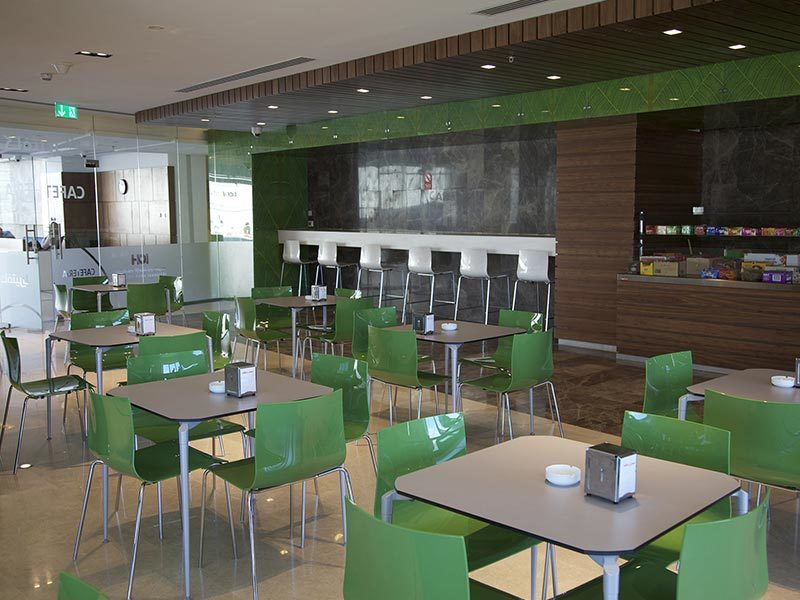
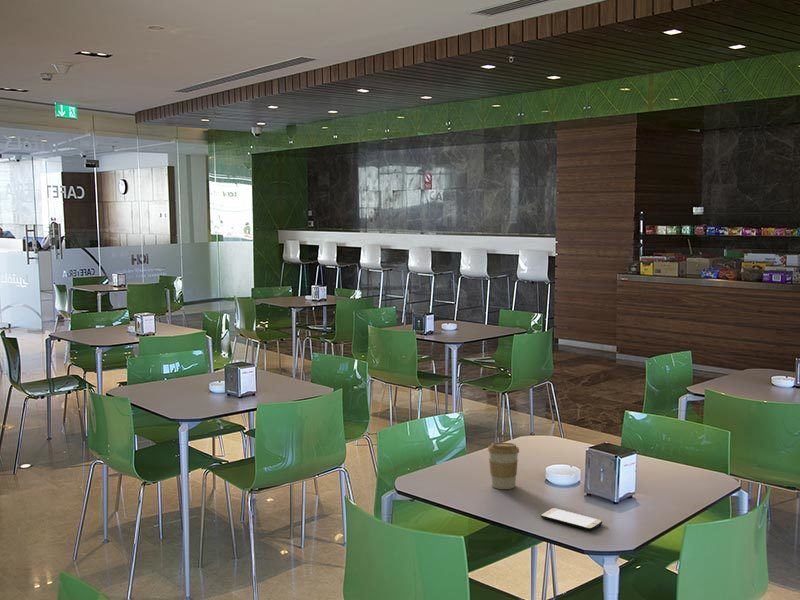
+ smartphone (571, 519)
+ coffee cup (503, 464)
